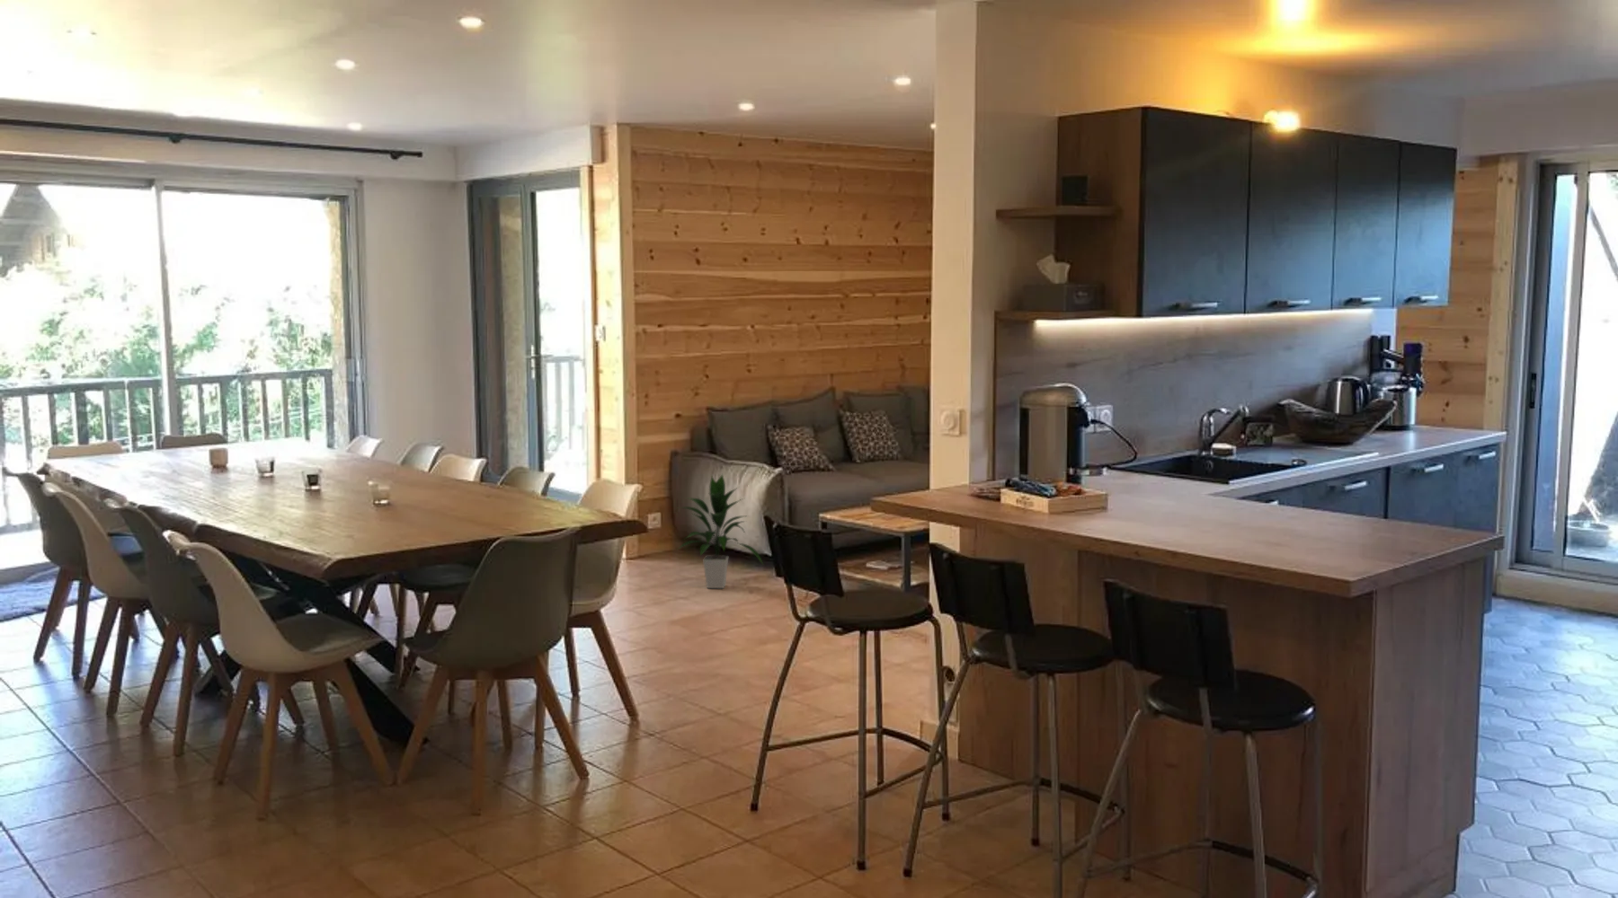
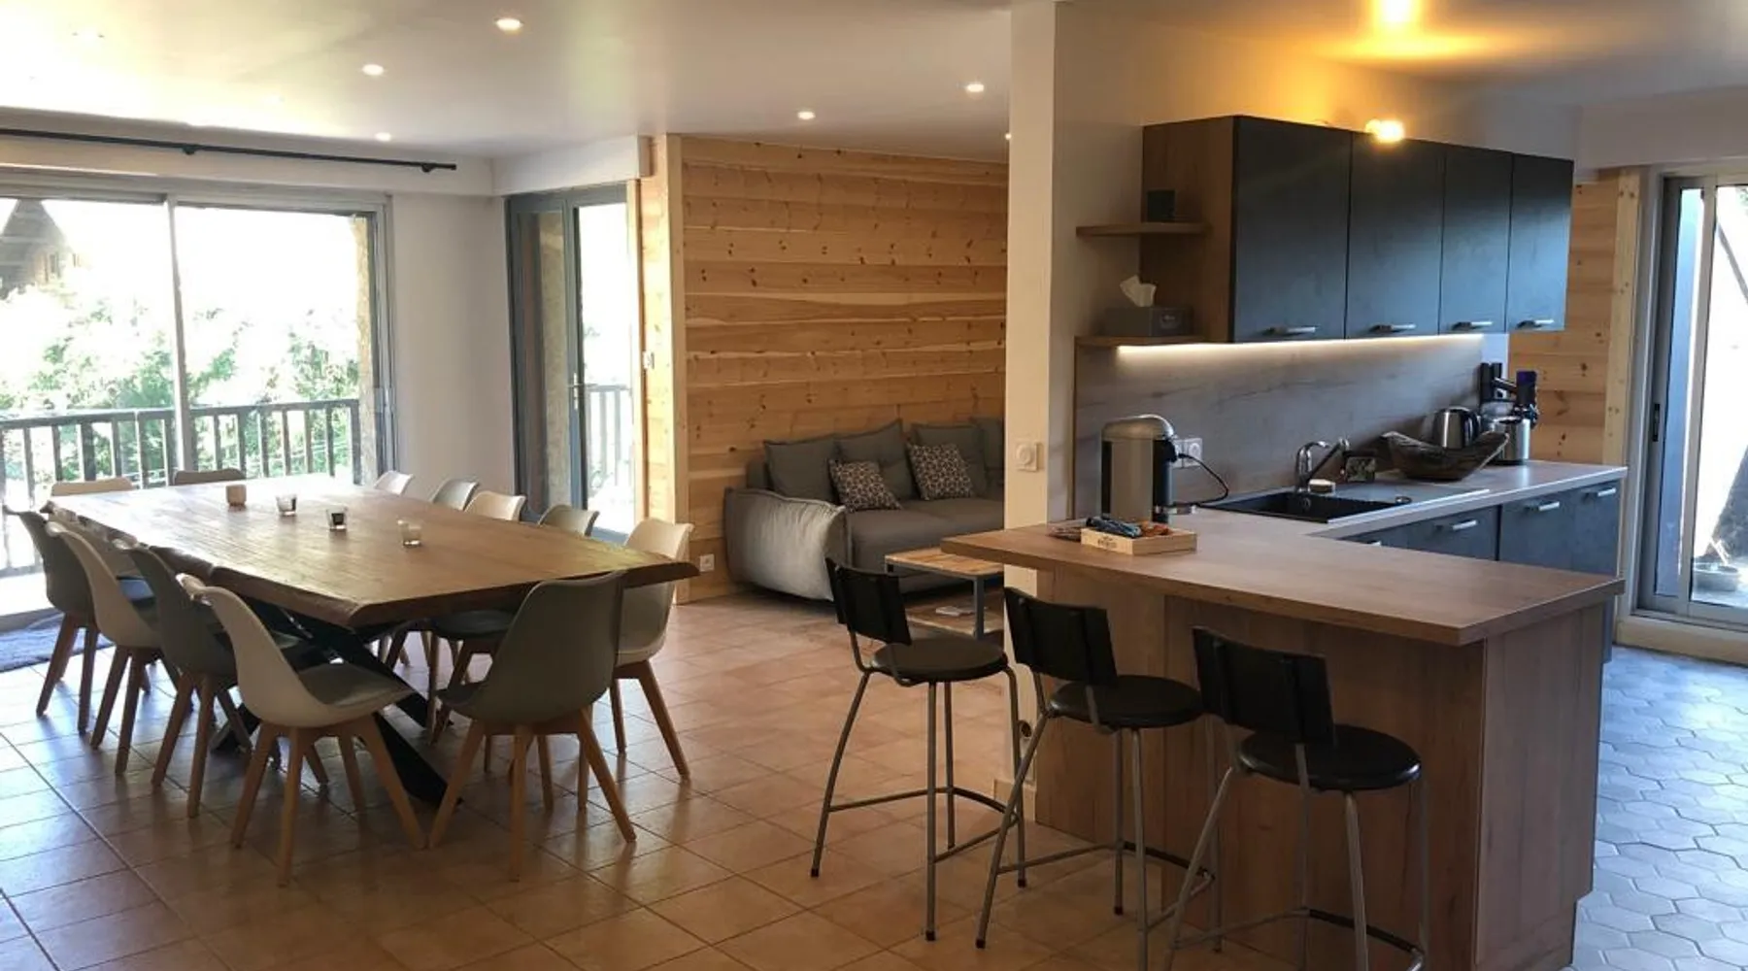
- indoor plant (718, 532)
